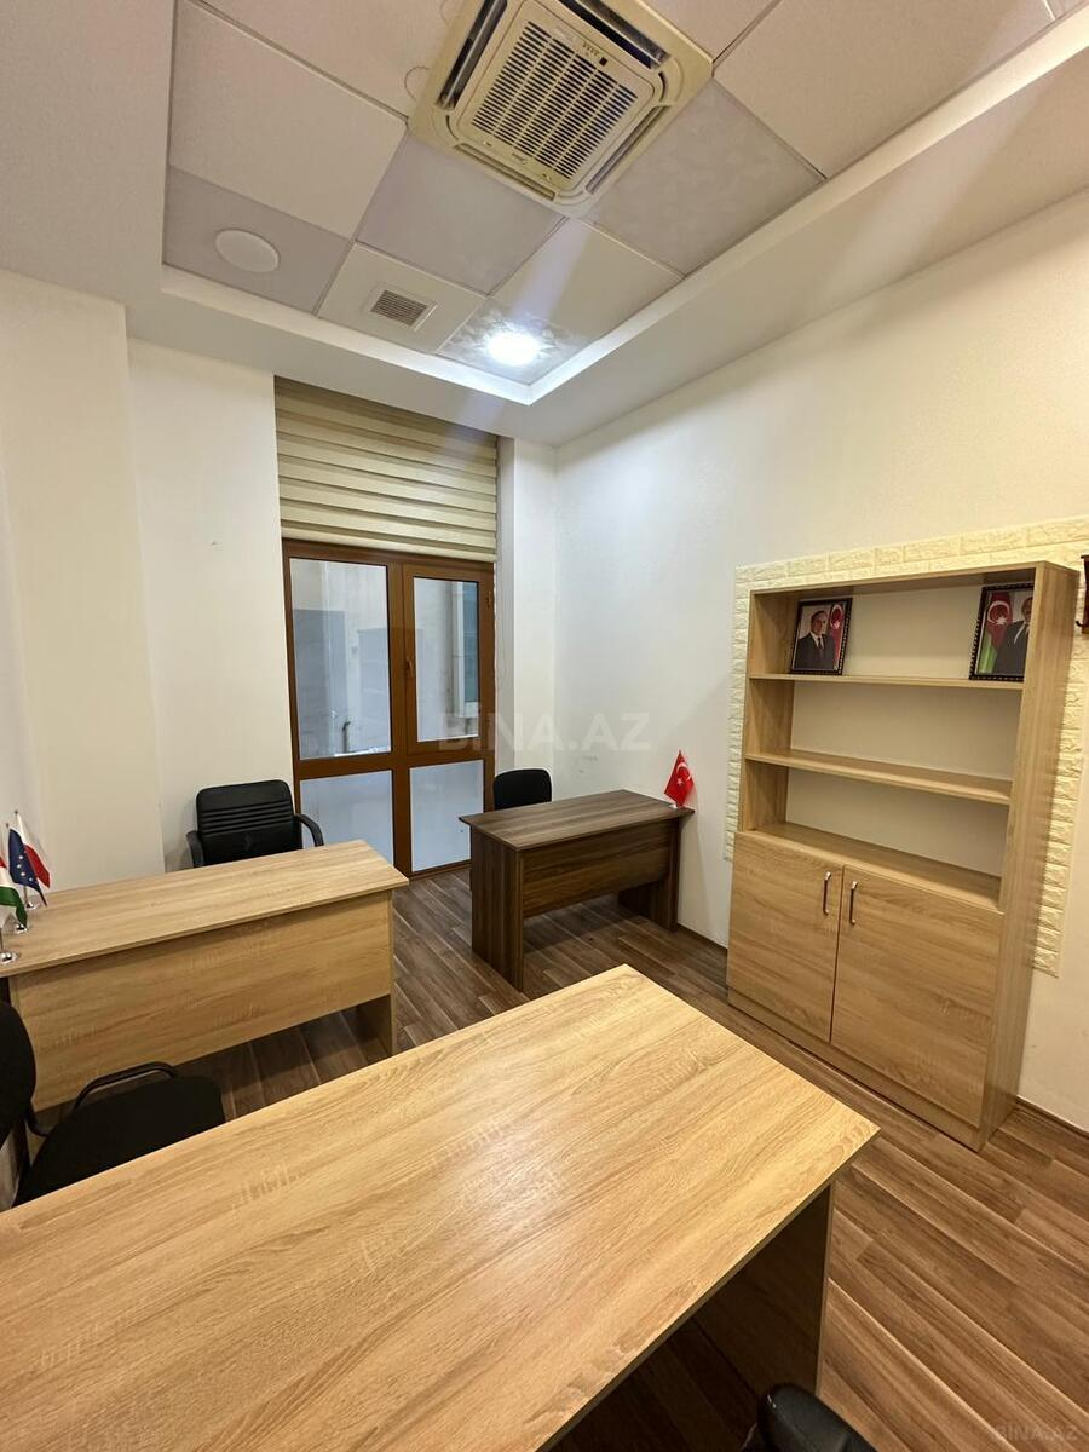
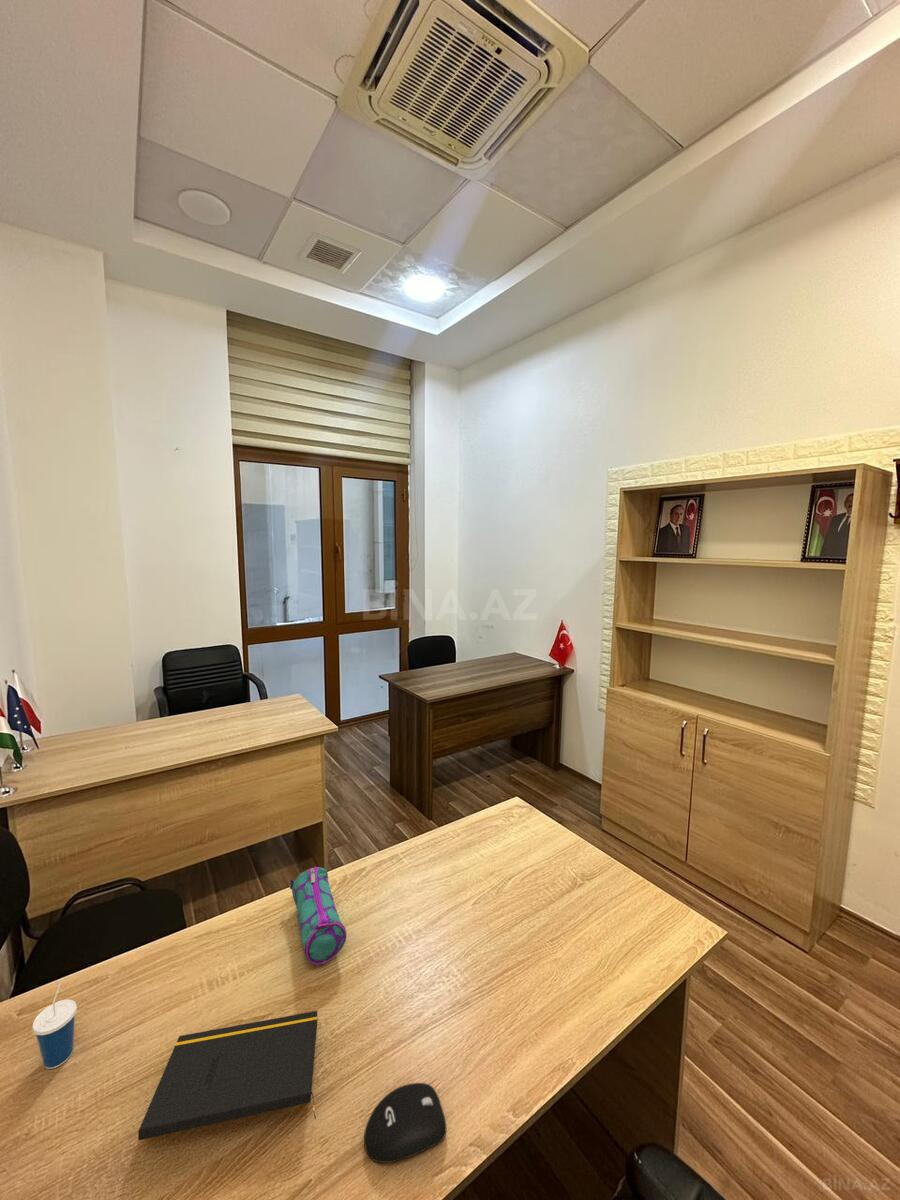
+ pencil case (317, 910)
+ notepad (239, 1067)
+ computer mouse (404, 1119)
+ cup (55, 1024)
